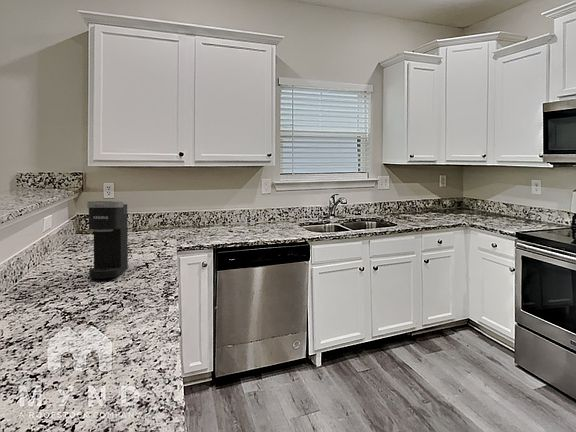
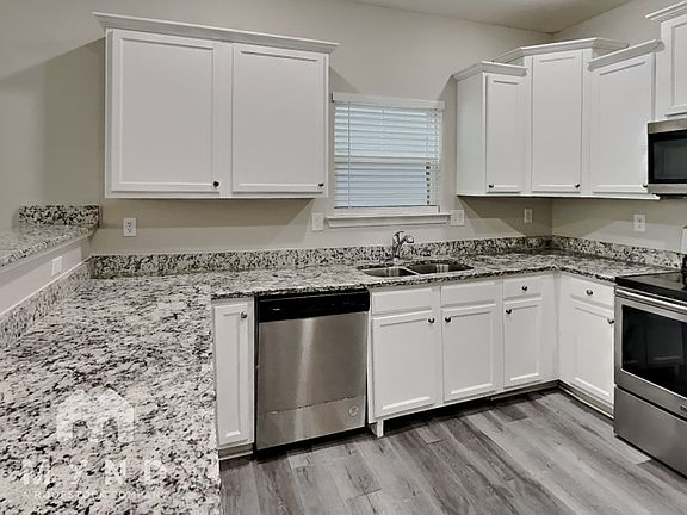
- coffee maker (109, 237)
